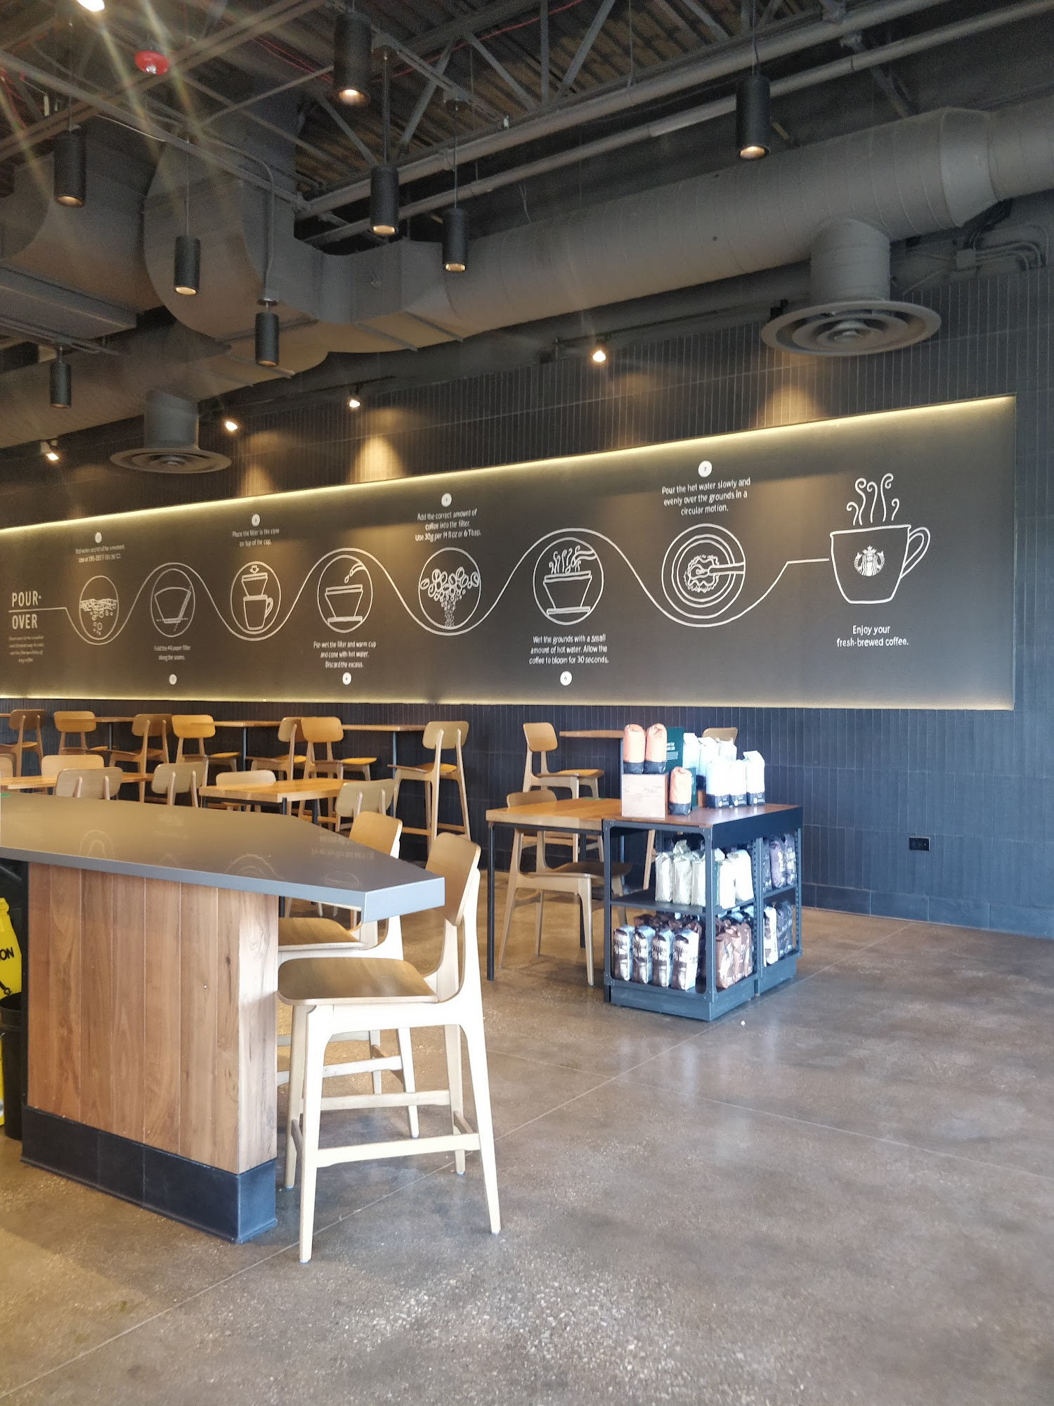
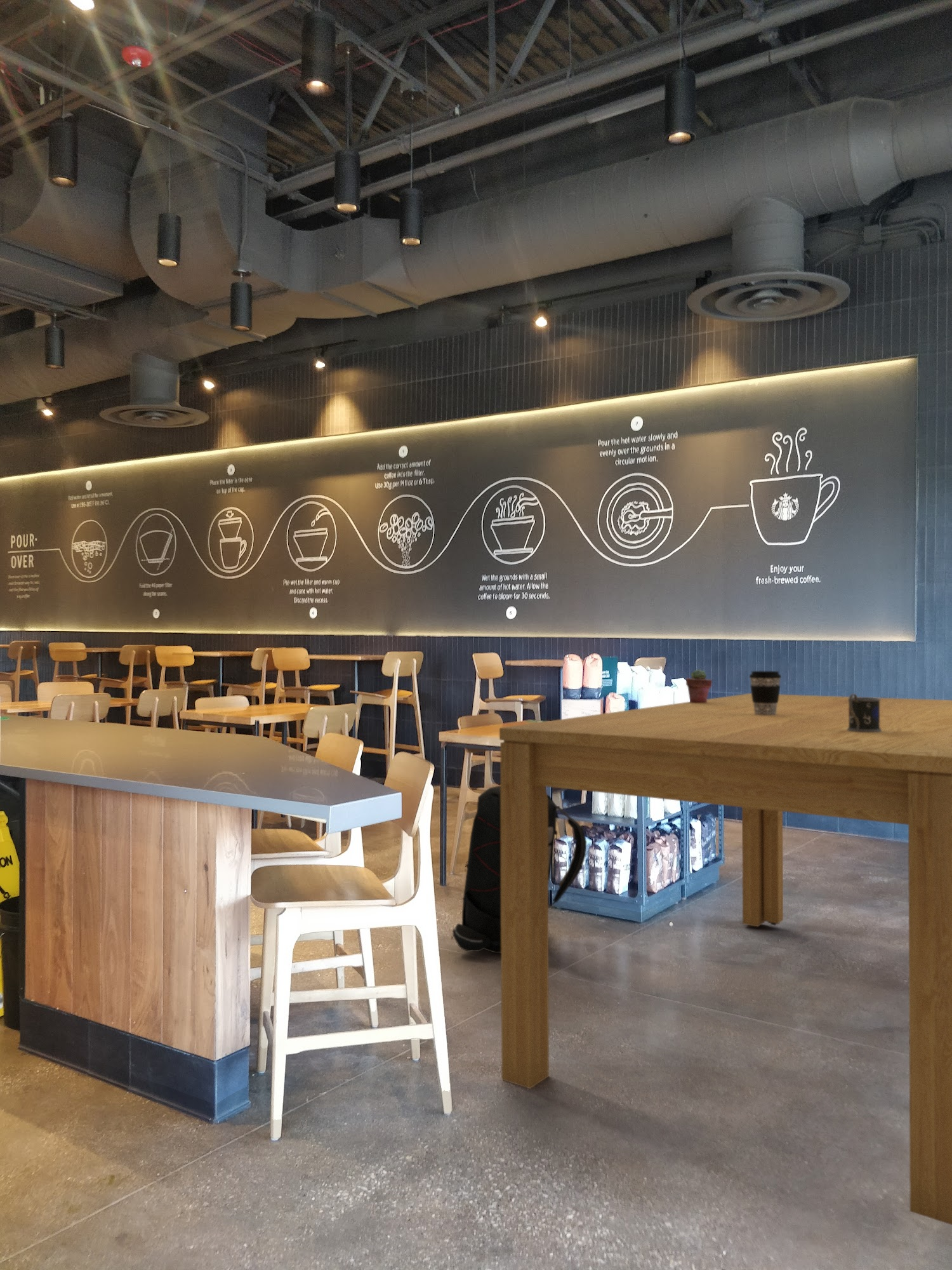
+ potted succulent (699, 685)
+ backpack (500, 867)
+ coffee cup (765, 692)
+ mug (861, 711)
+ dining table (783, 867)
